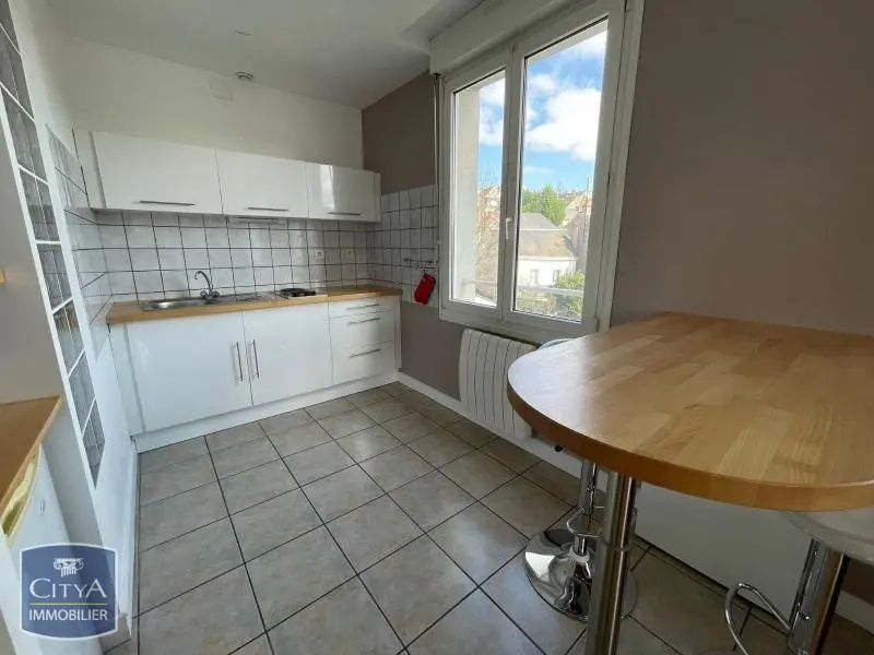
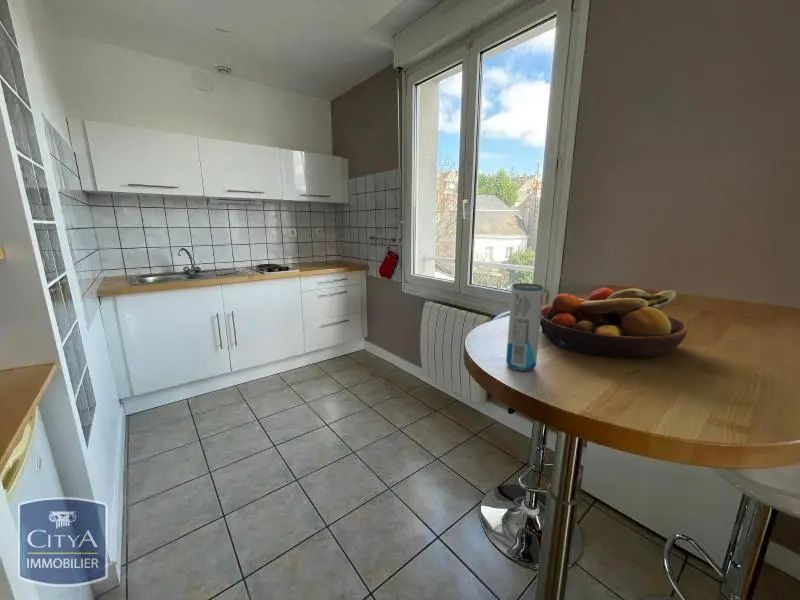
+ fruit bowl (606, 312)
+ beverage can (523, 326)
